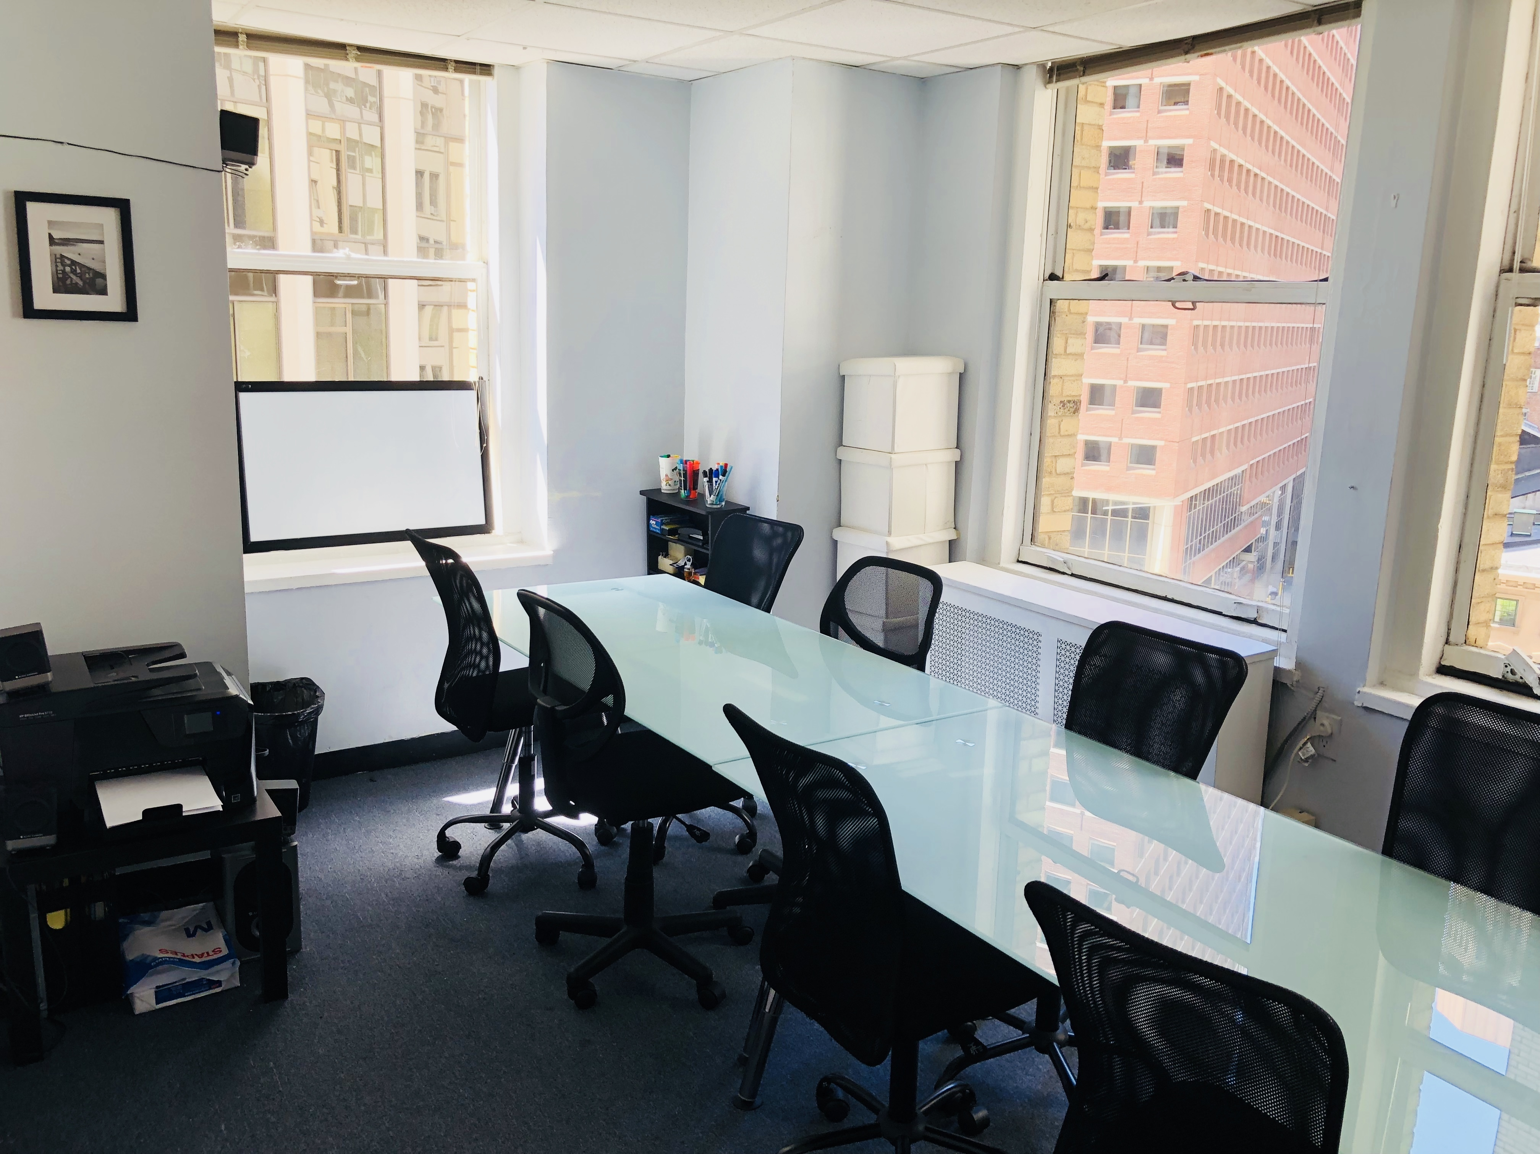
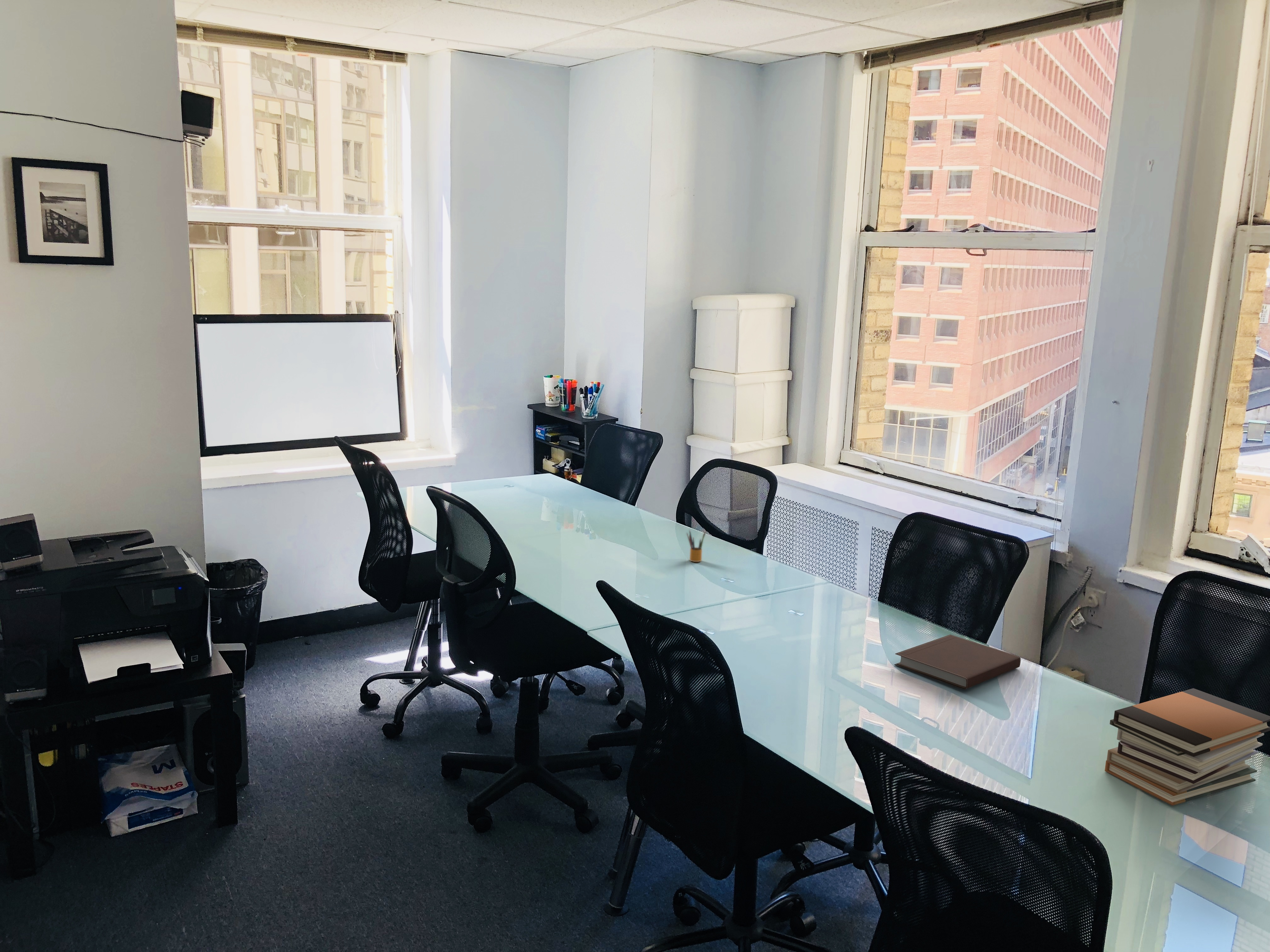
+ book stack (1188, 745)
+ notebook (958, 661)
+ pencil box (696, 547)
